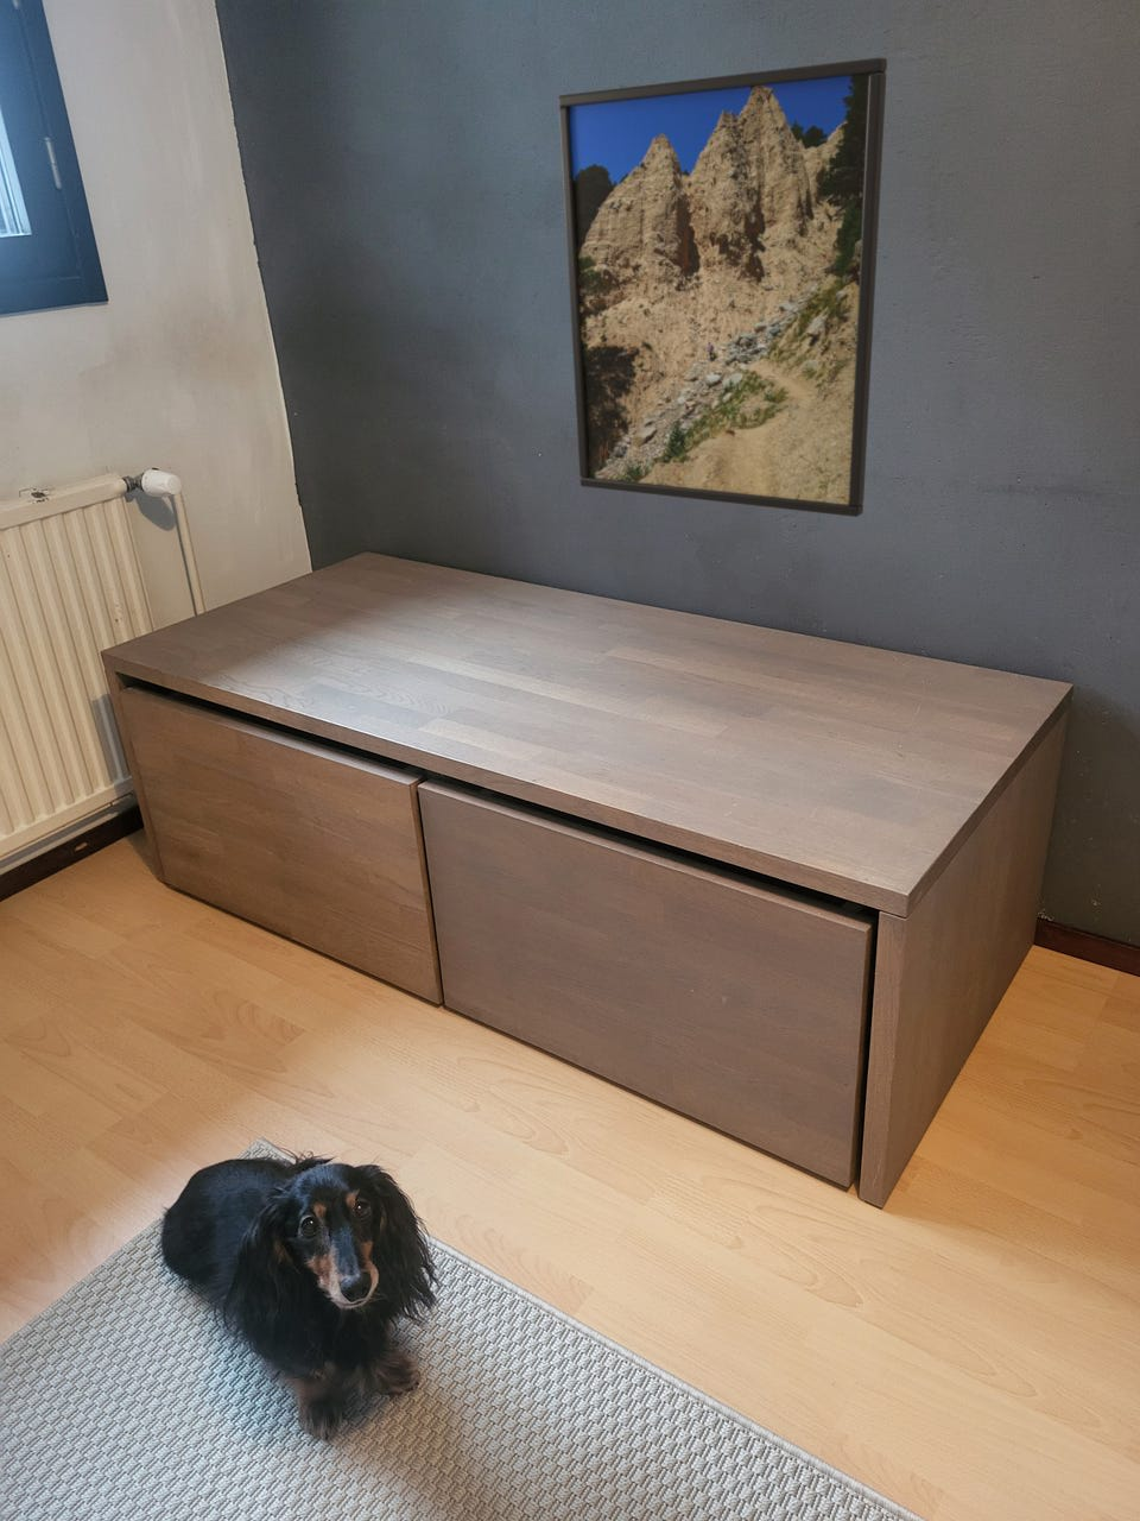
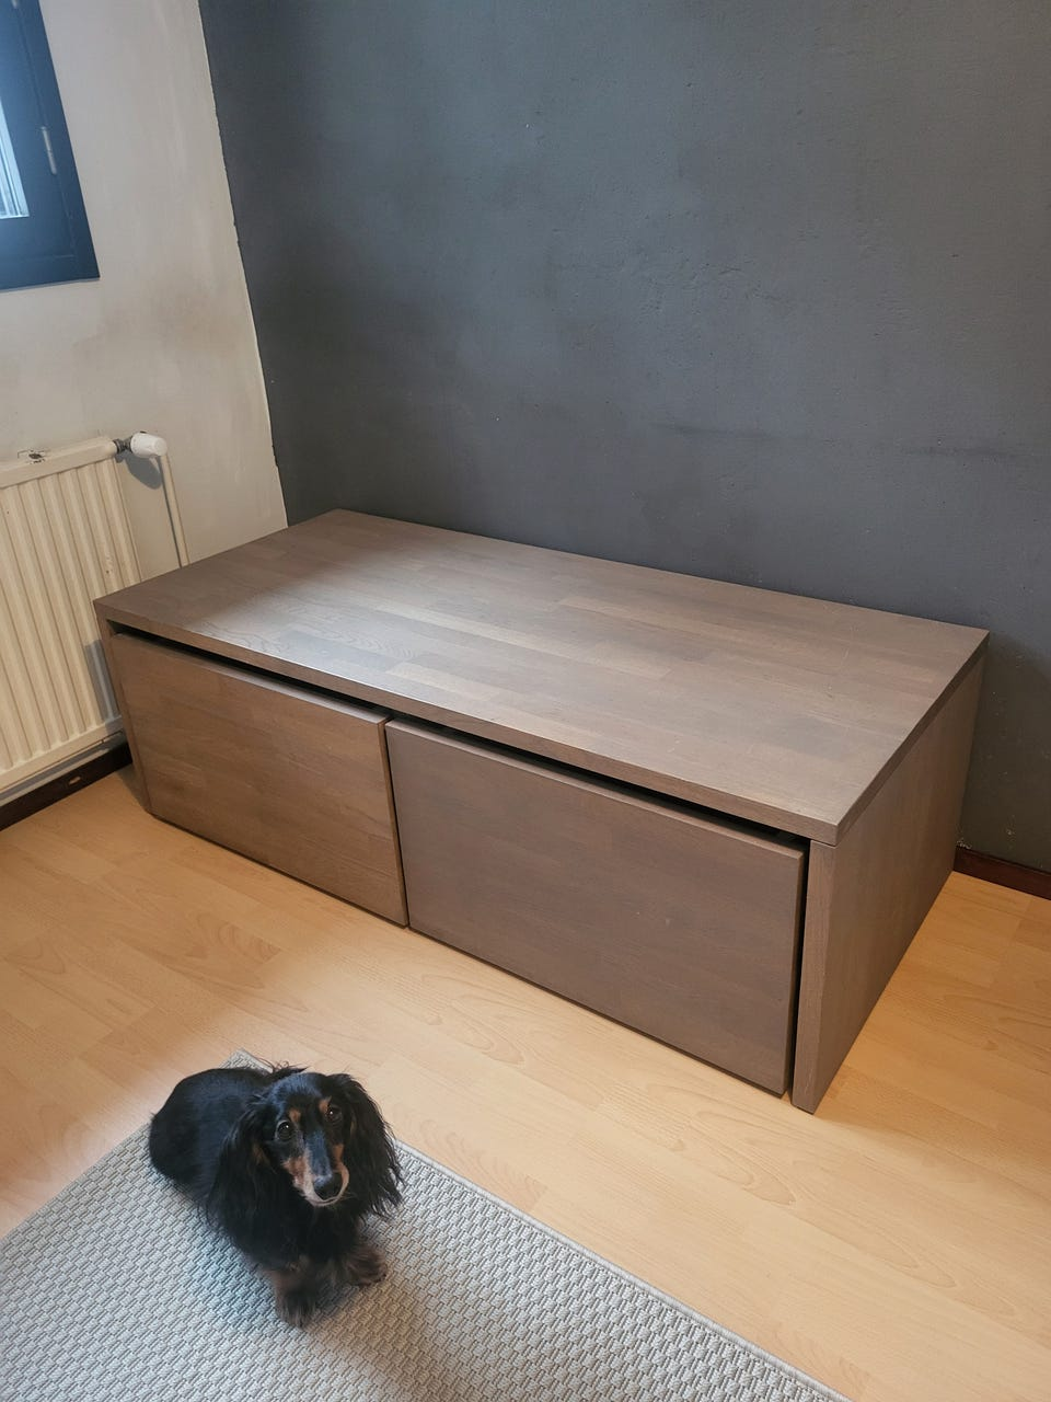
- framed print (710, 304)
